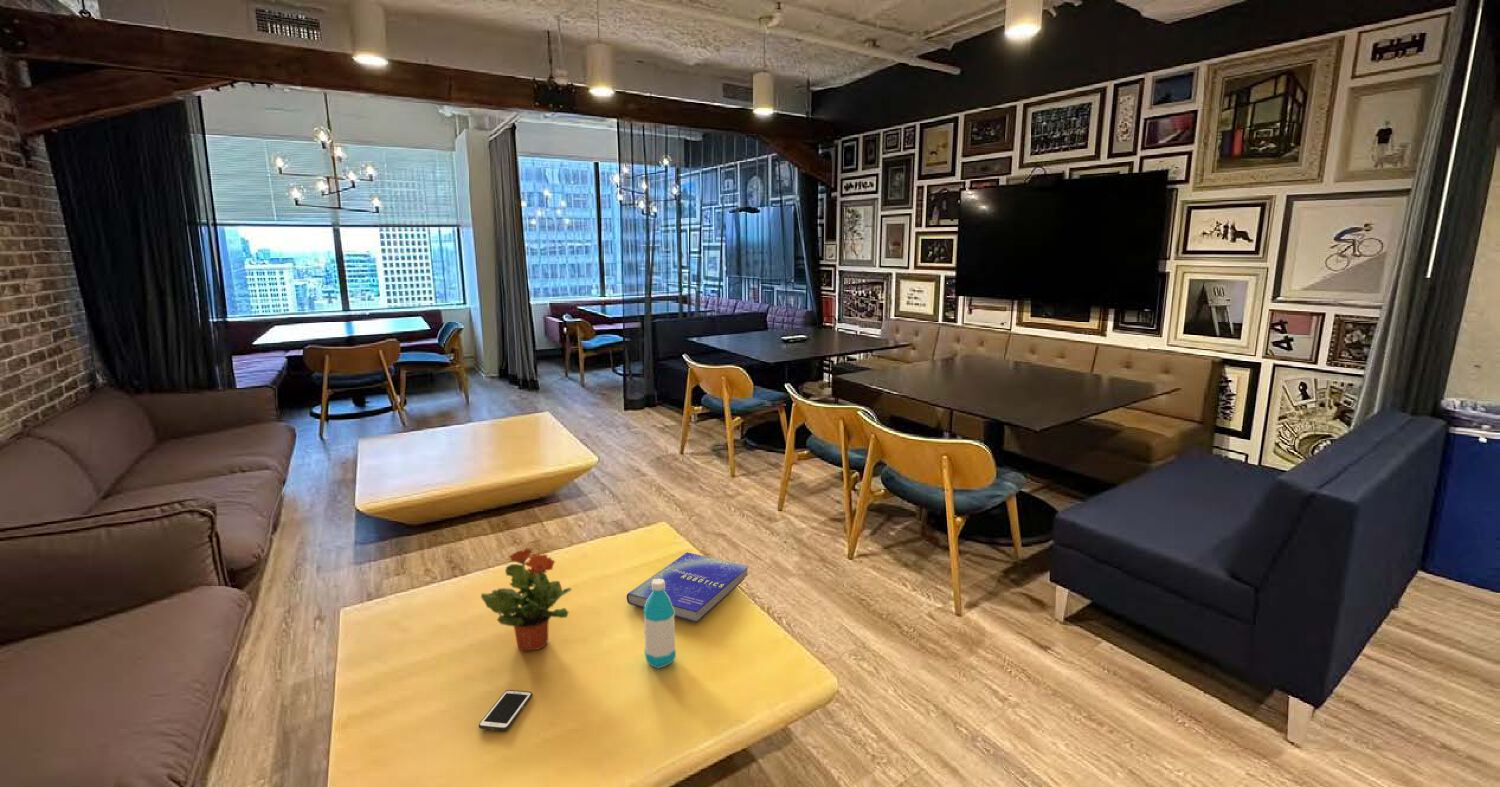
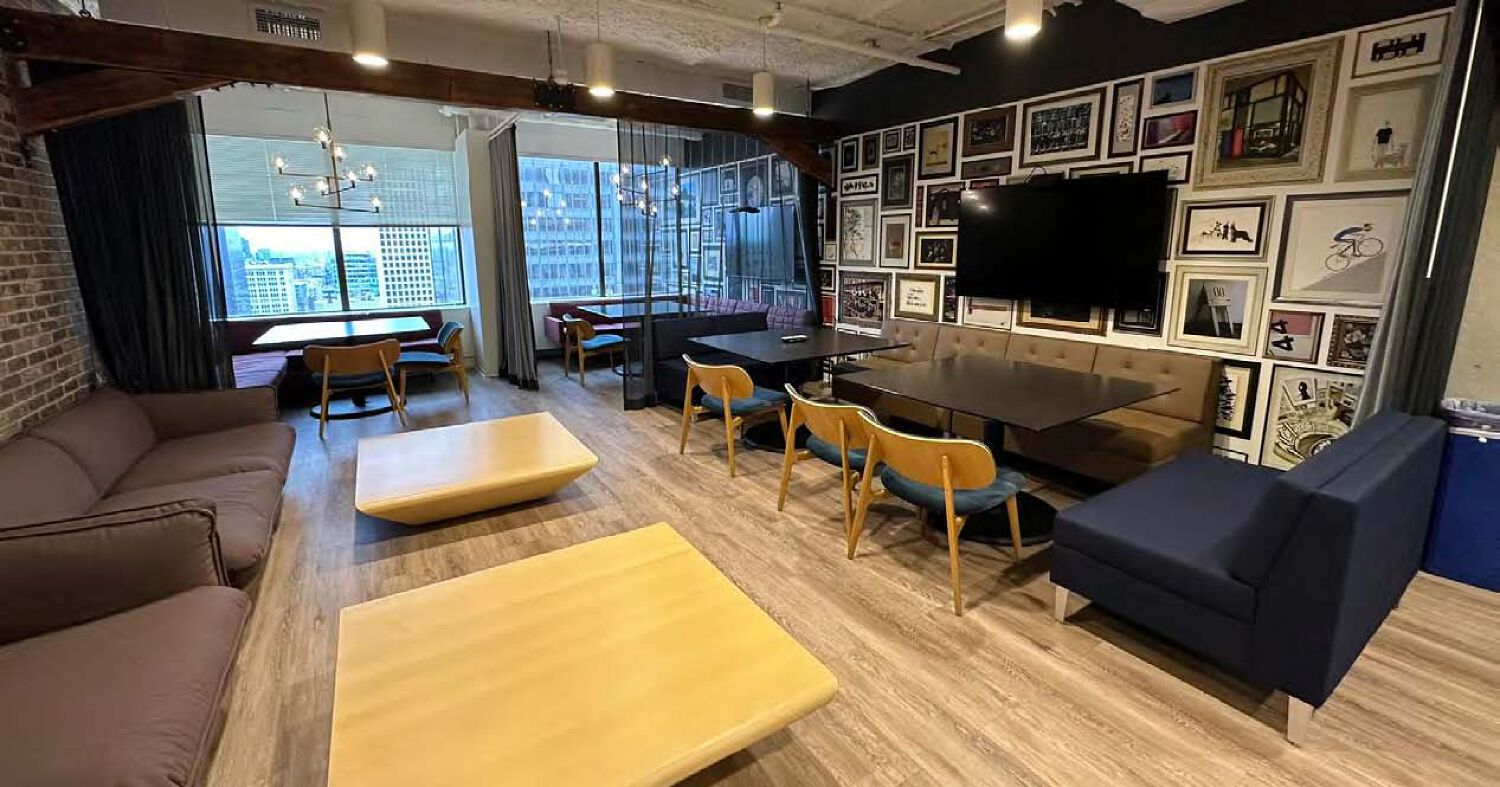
- cell phone (506, 709)
- book (690, 583)
- water bottle (659, 622)
- potted plant (531, 597)
